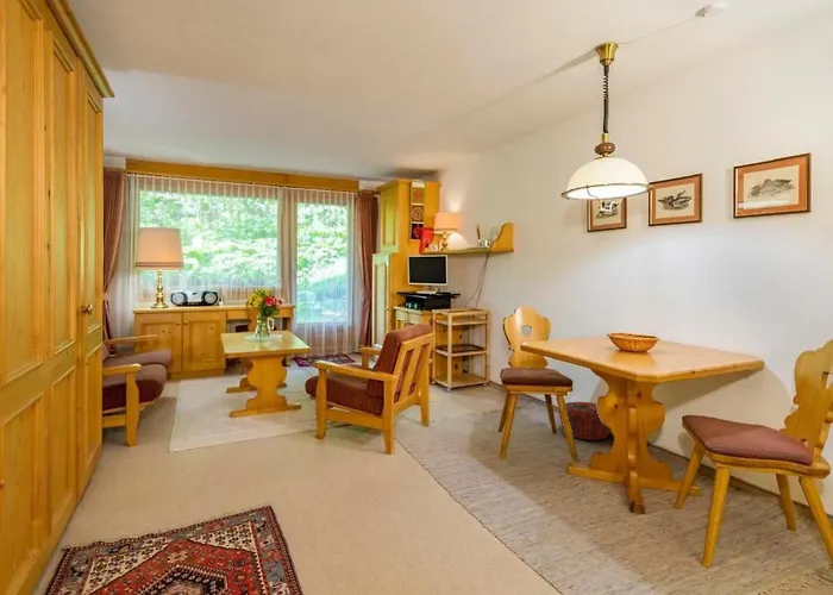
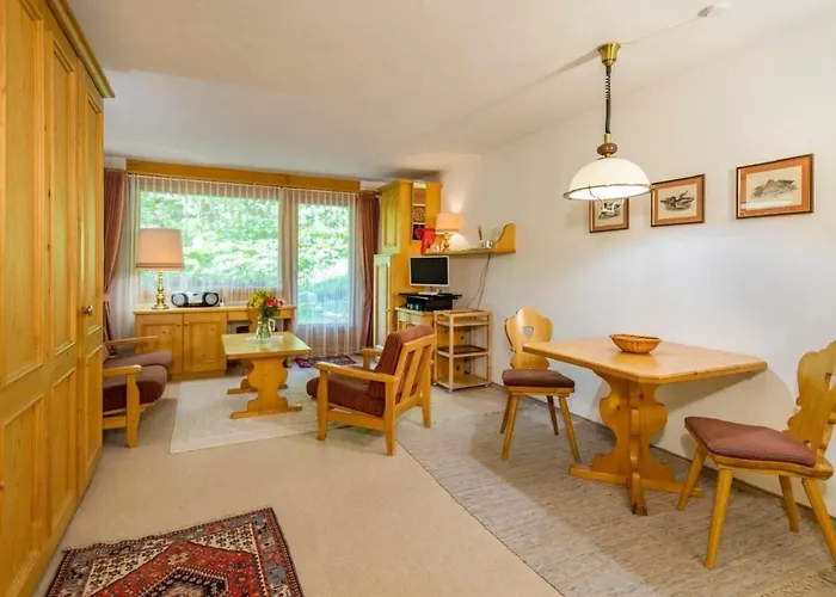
- woven basket (585, 418)
